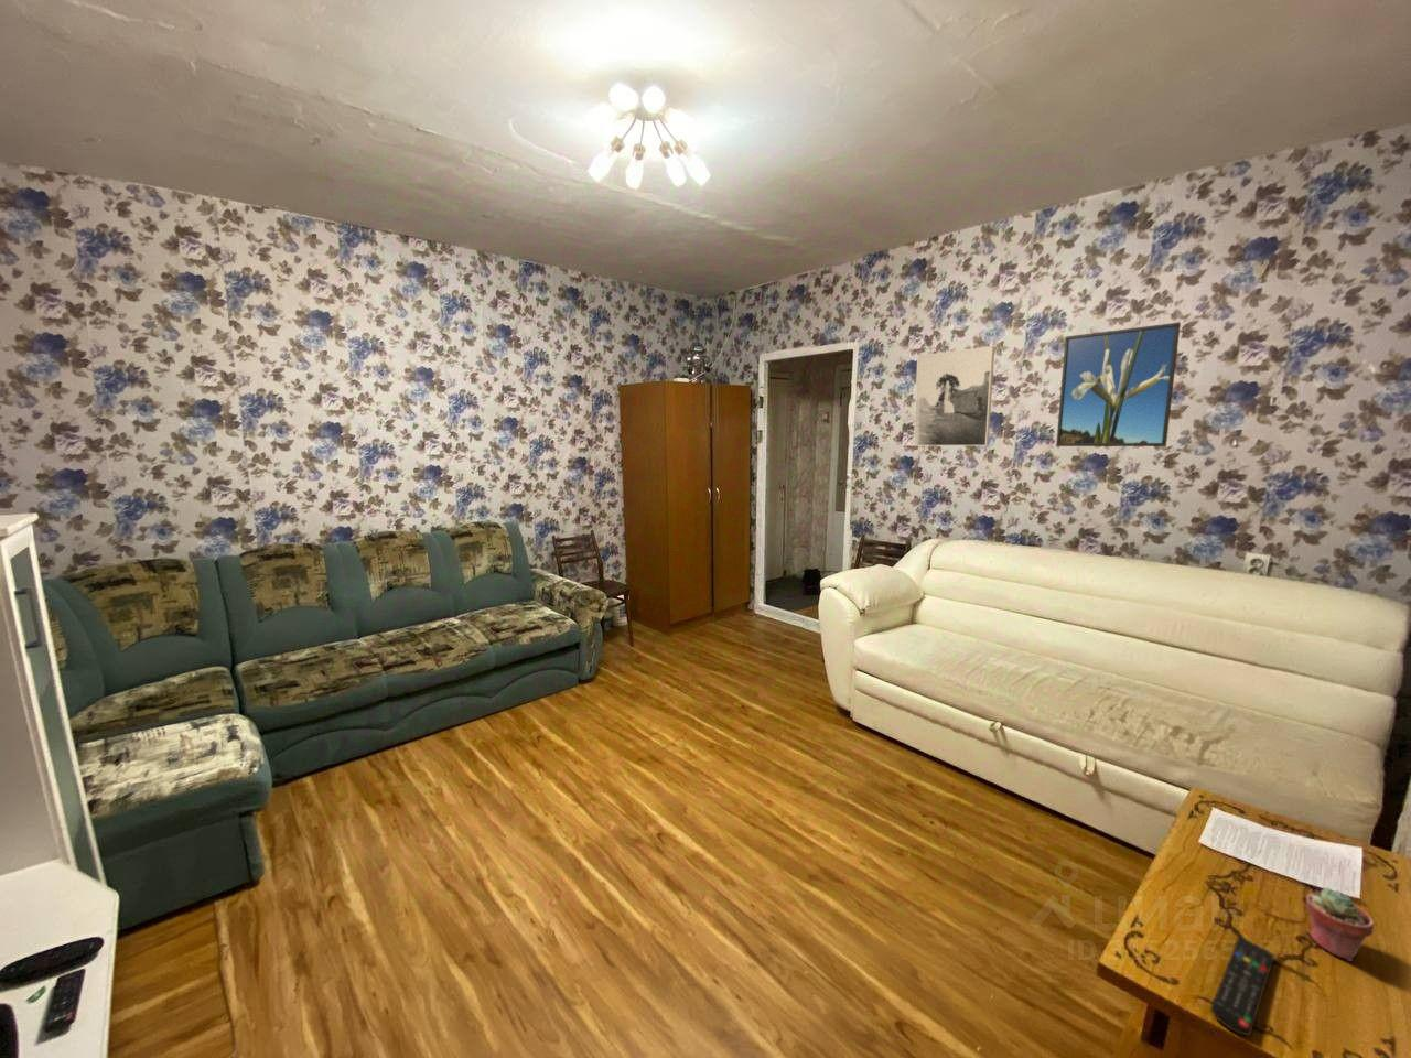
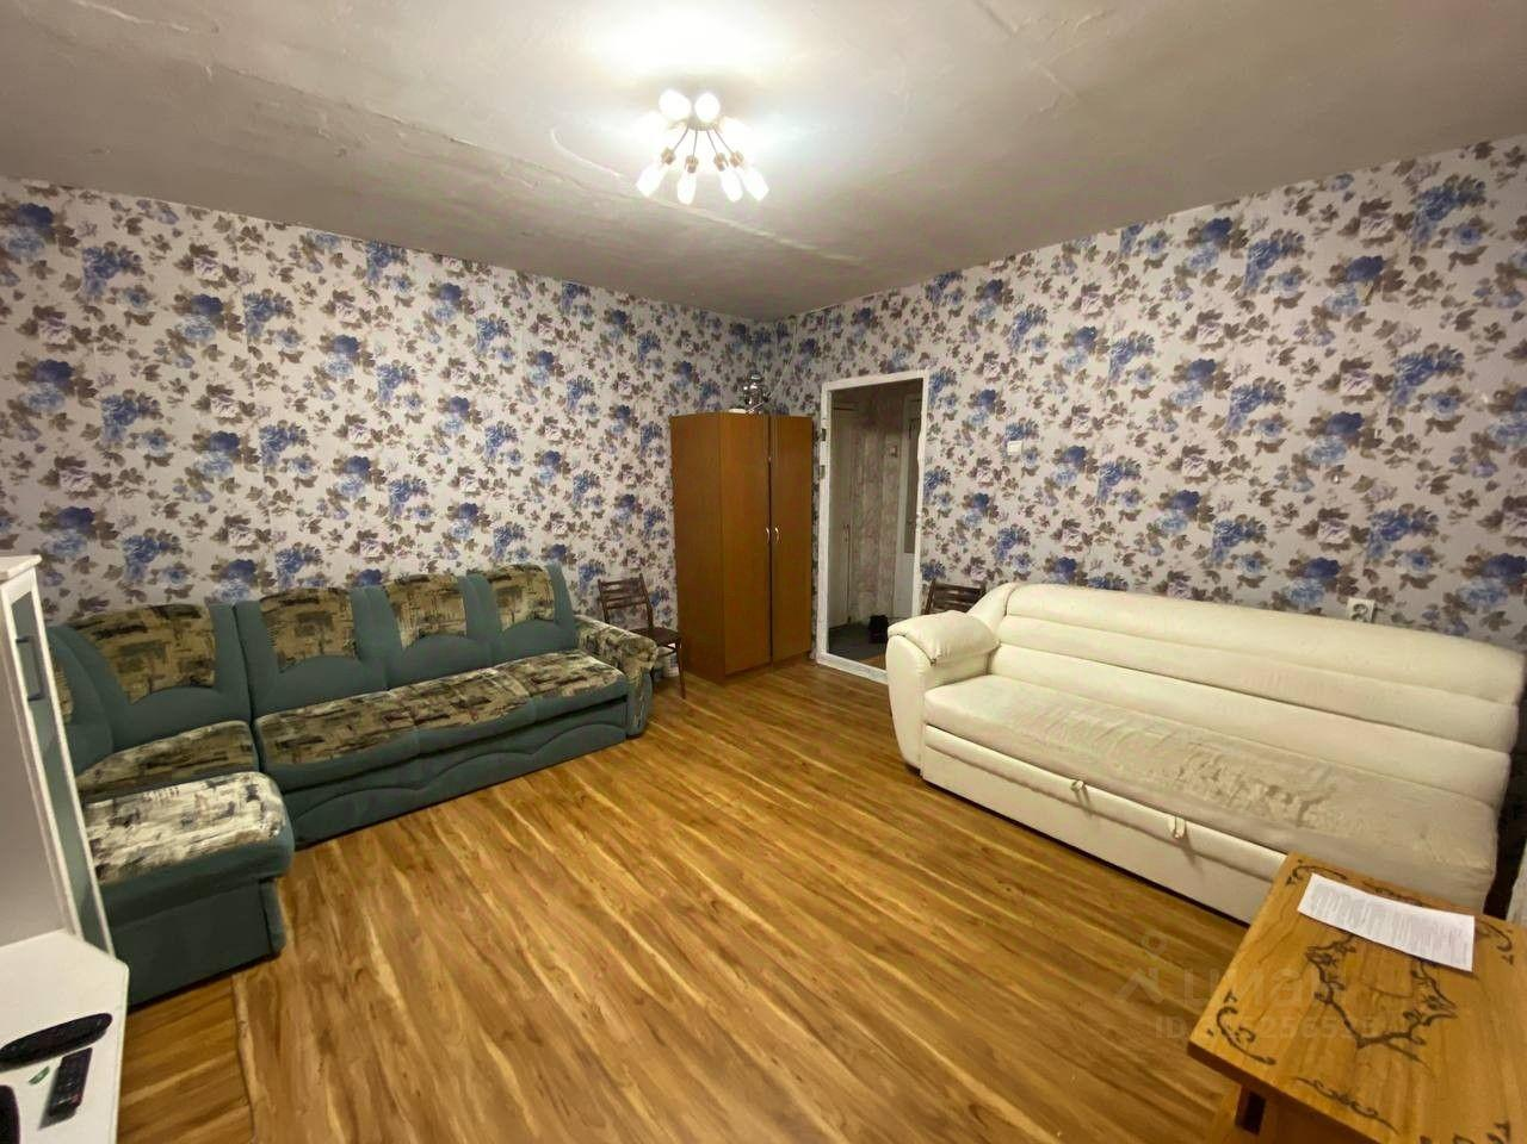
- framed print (1113, 389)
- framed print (951, 399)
- remote control (1243, 984)
- potted succulent (1338, 919)
